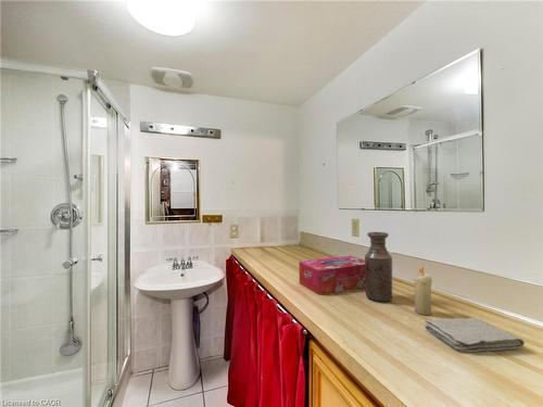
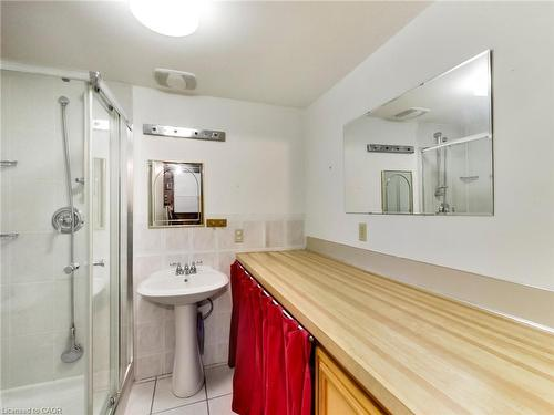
- bottle (378, 265)
- tissue box (336, 272)
- washcloth (469, 332)
- candle (422, 289)
